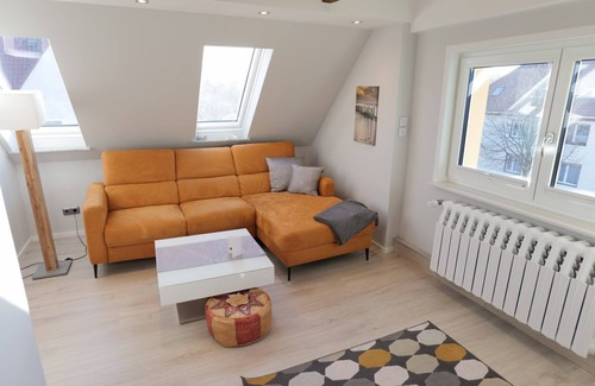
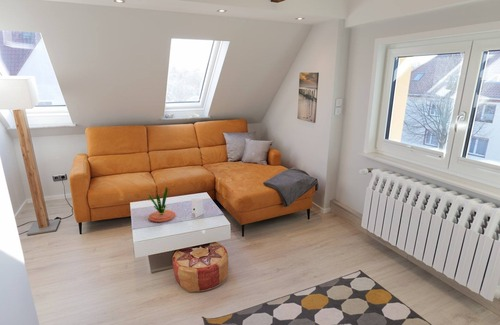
+ plant (160, 203)
